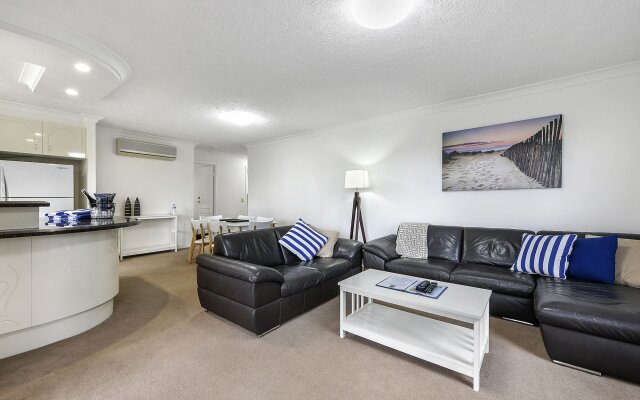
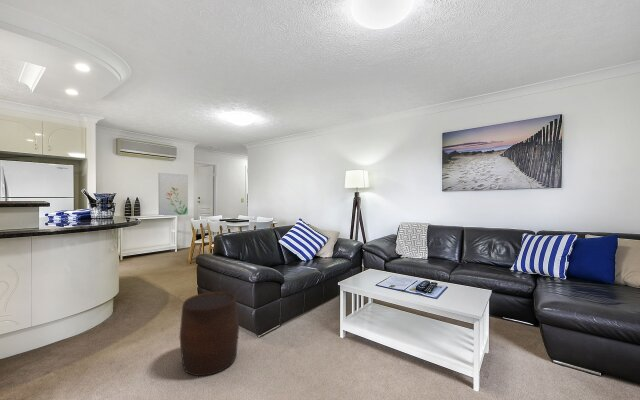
+ stool (210, 330)
+ wall art (173, 194)
